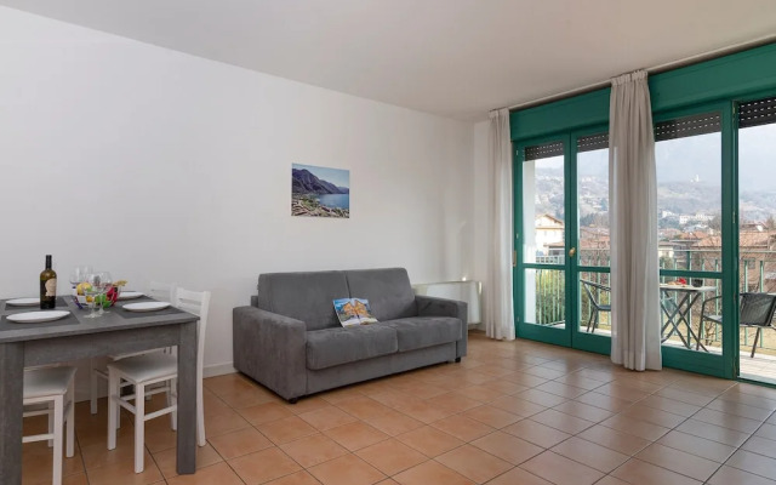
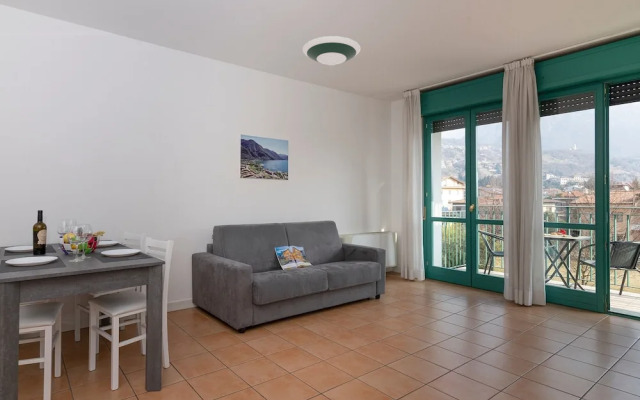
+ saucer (331, 56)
